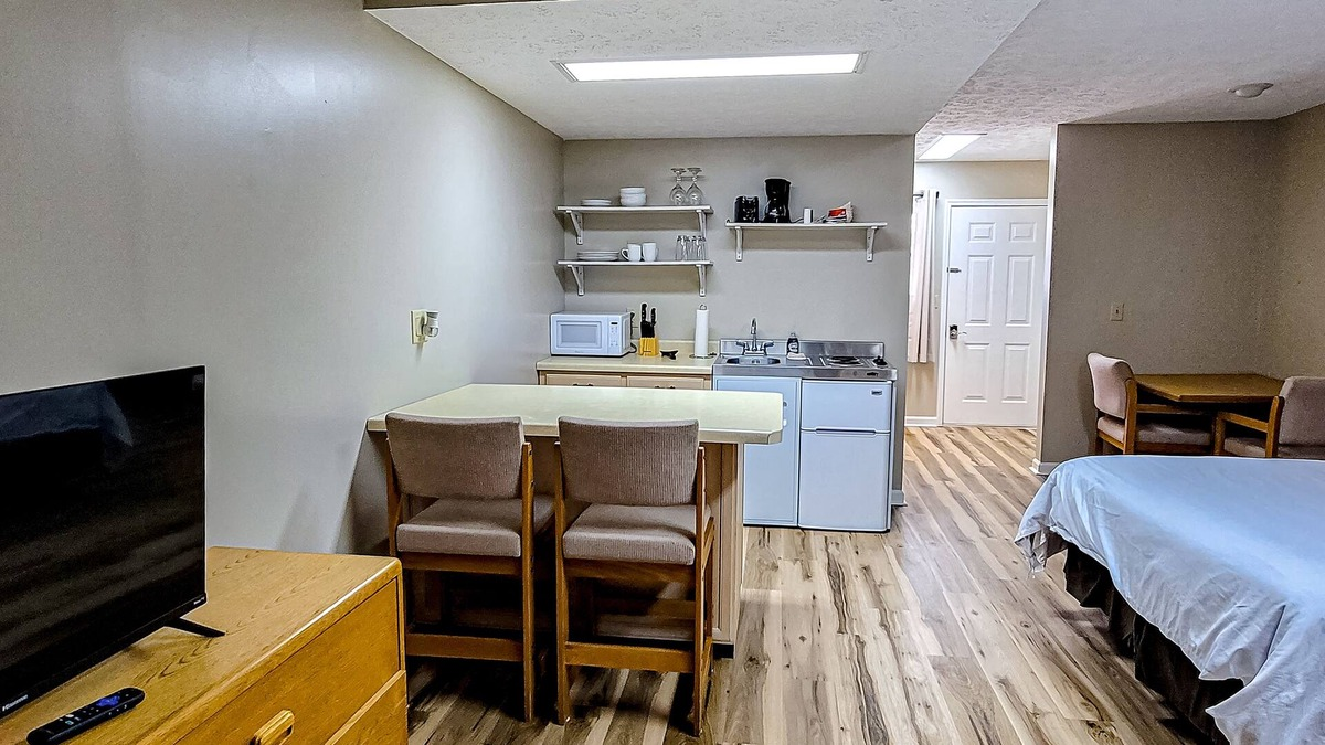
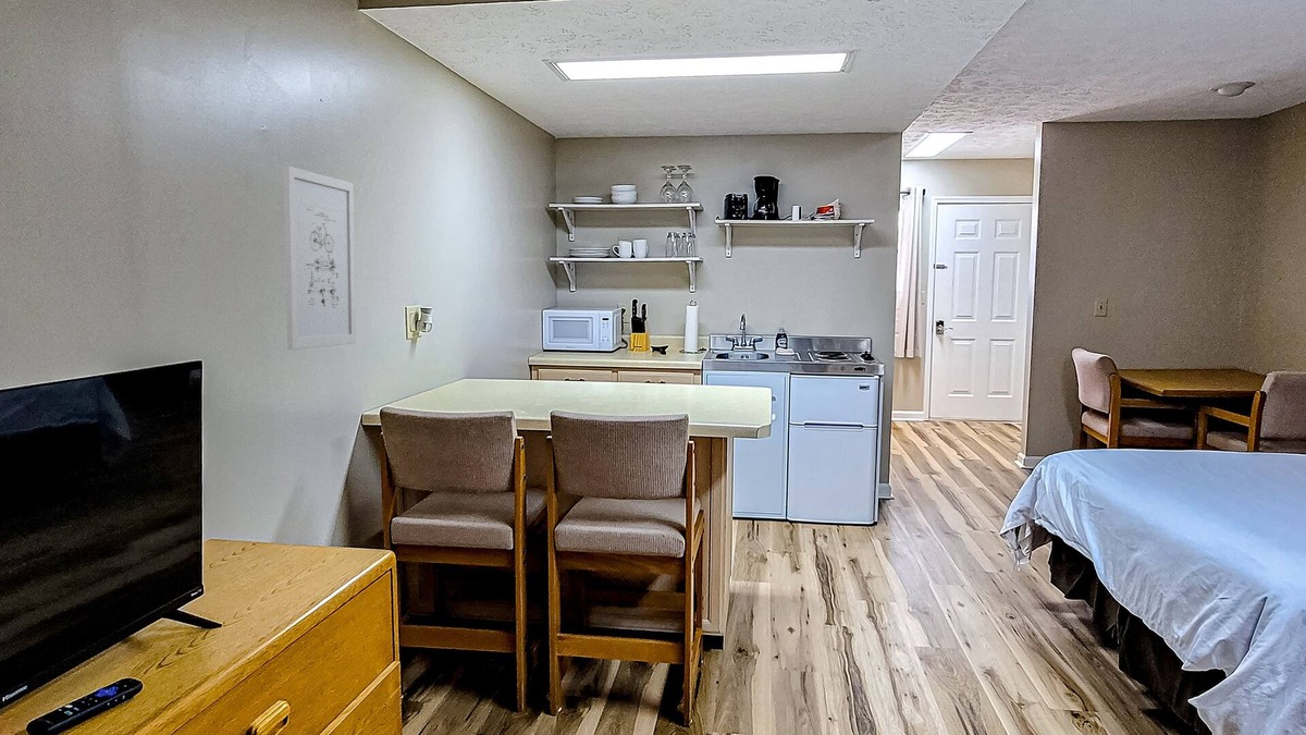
+ wall art (322, 261)
